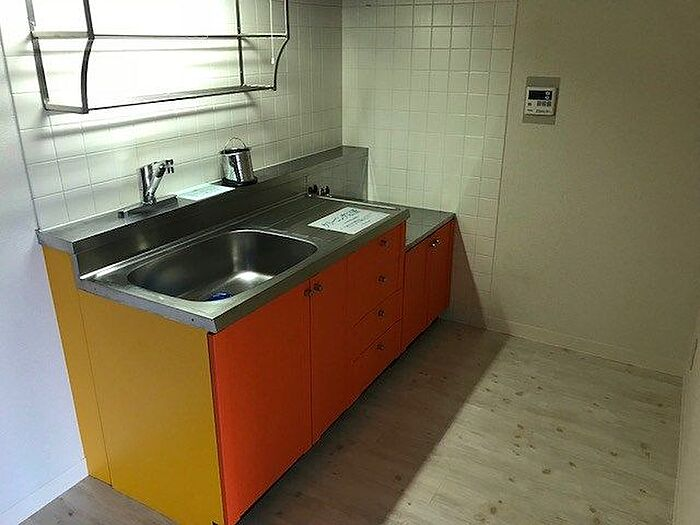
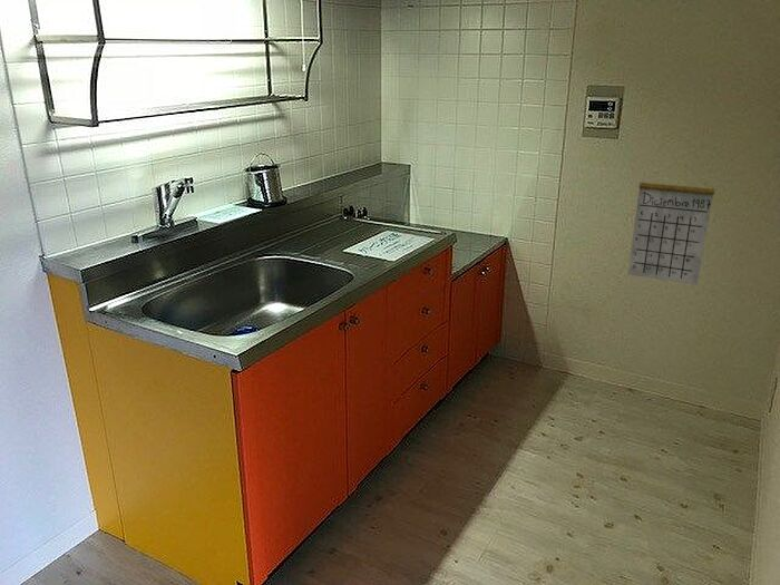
+ calendar (670, 222)
